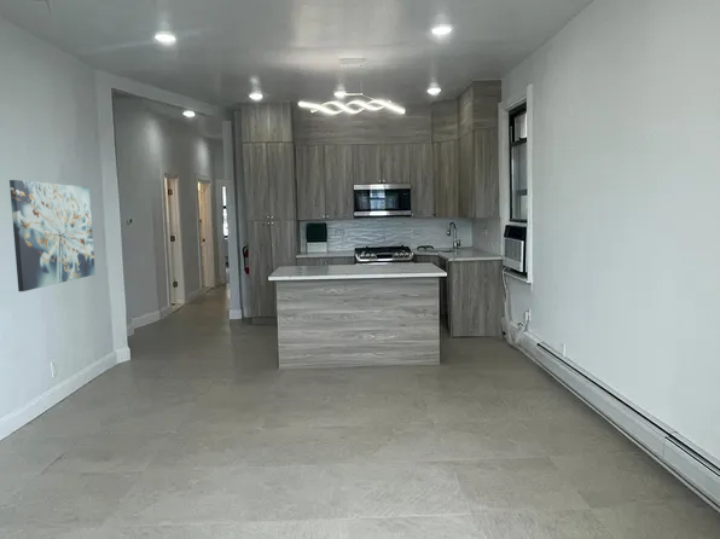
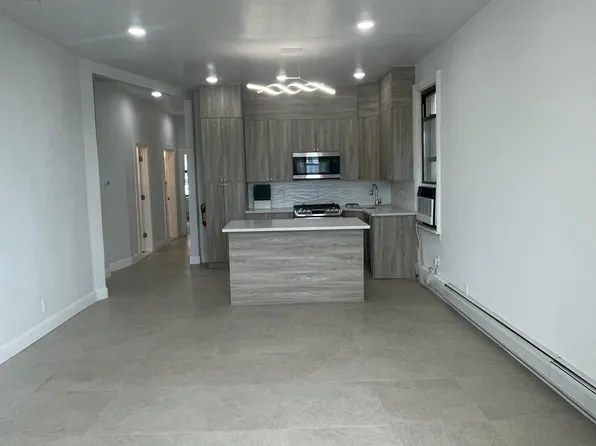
- wall art (57, 233)
